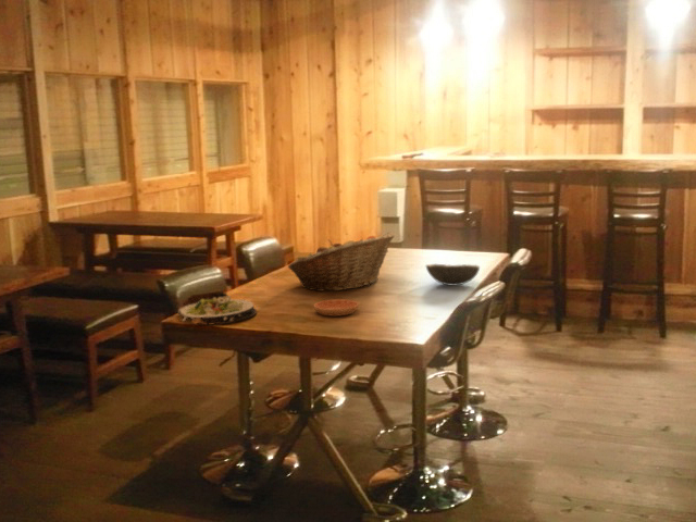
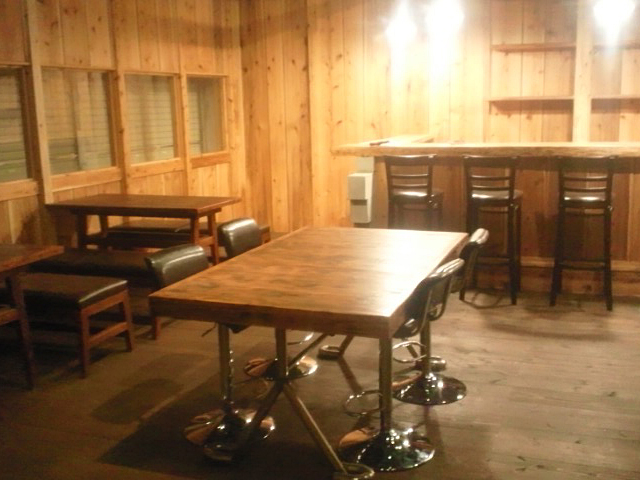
- fruit basket (343, 259)
- saucer (336, 308)
- bowl (452, 273)
- salad plate (217, 307)
